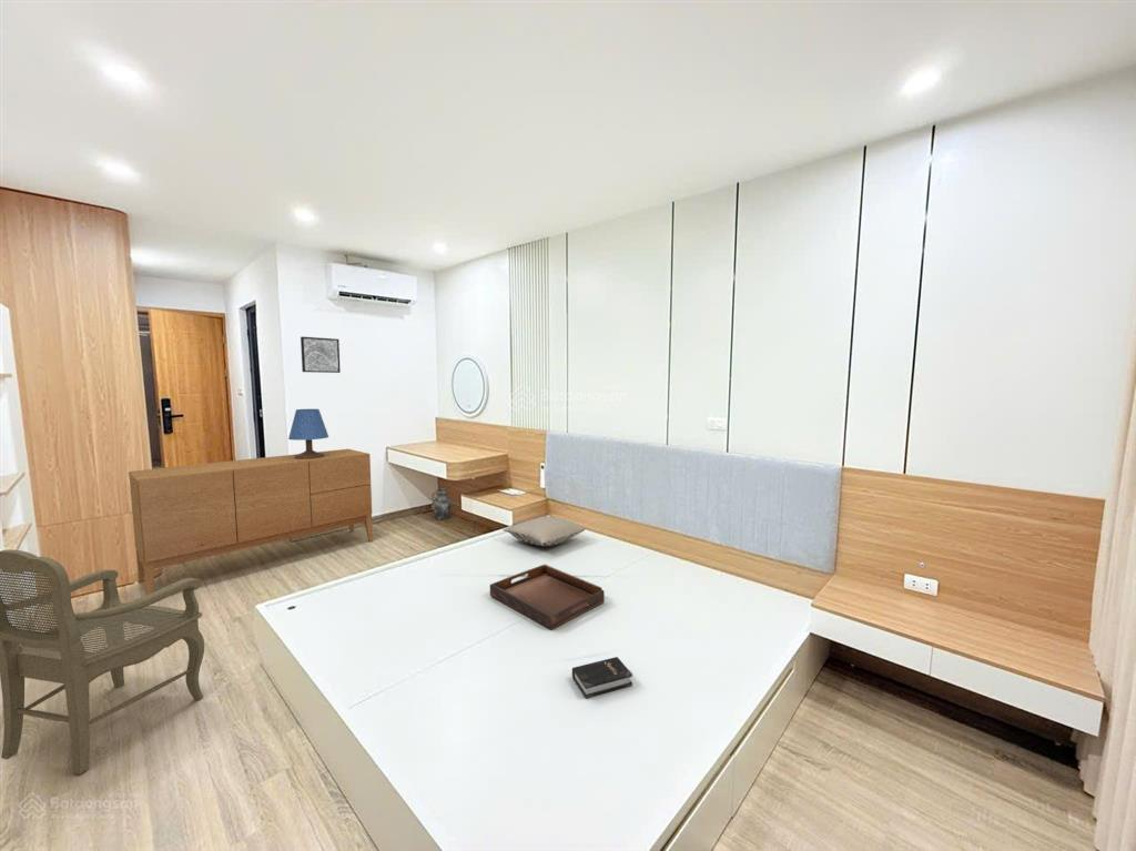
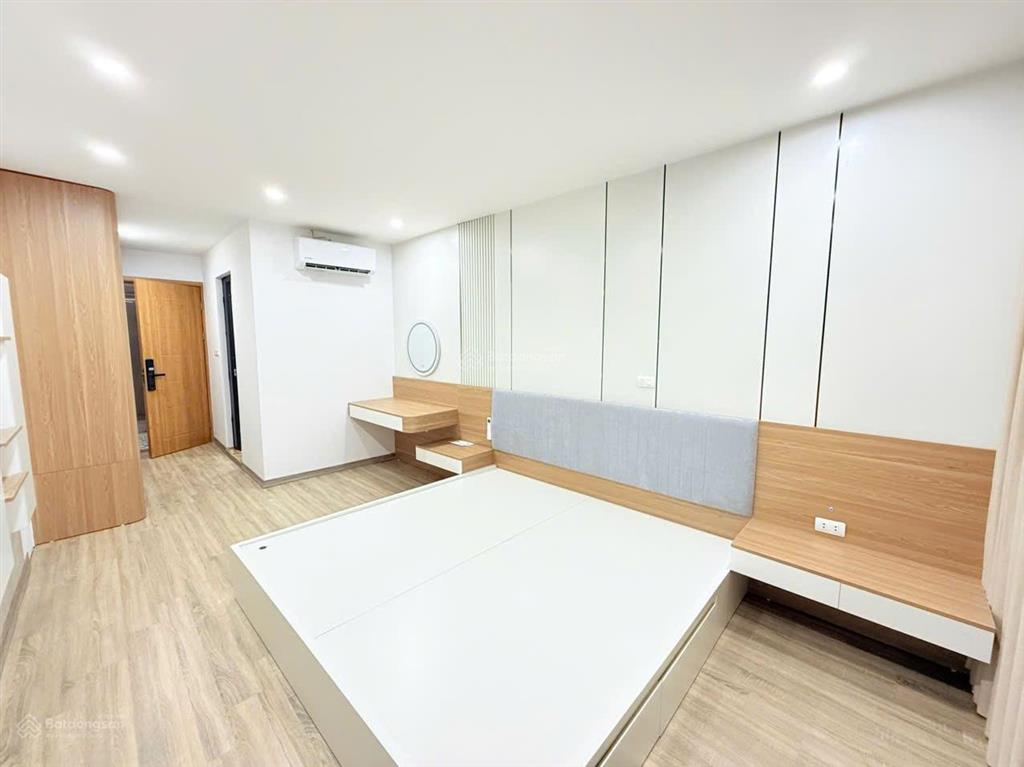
- wall art (321, 355)
- table lamp (308, 433)
- serving tray (547, 592)
- hardback book (601, 676)
- armchair (99, 628)
- sideboard (266, 510)
- pillow (544, 529)
- ceramic jug (442, 504)
